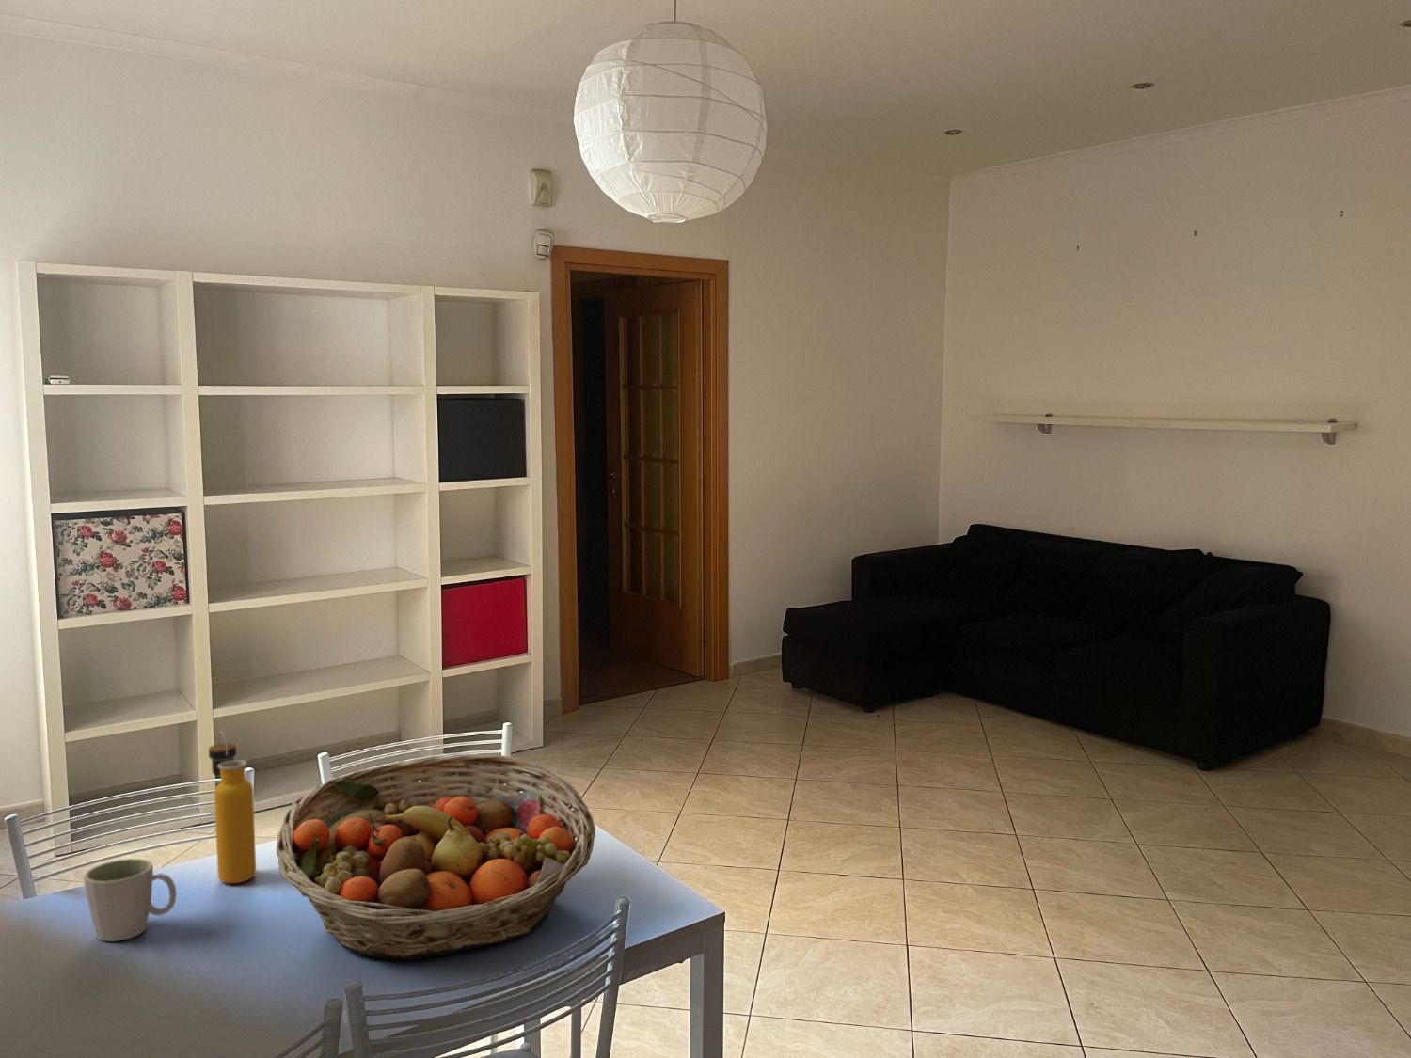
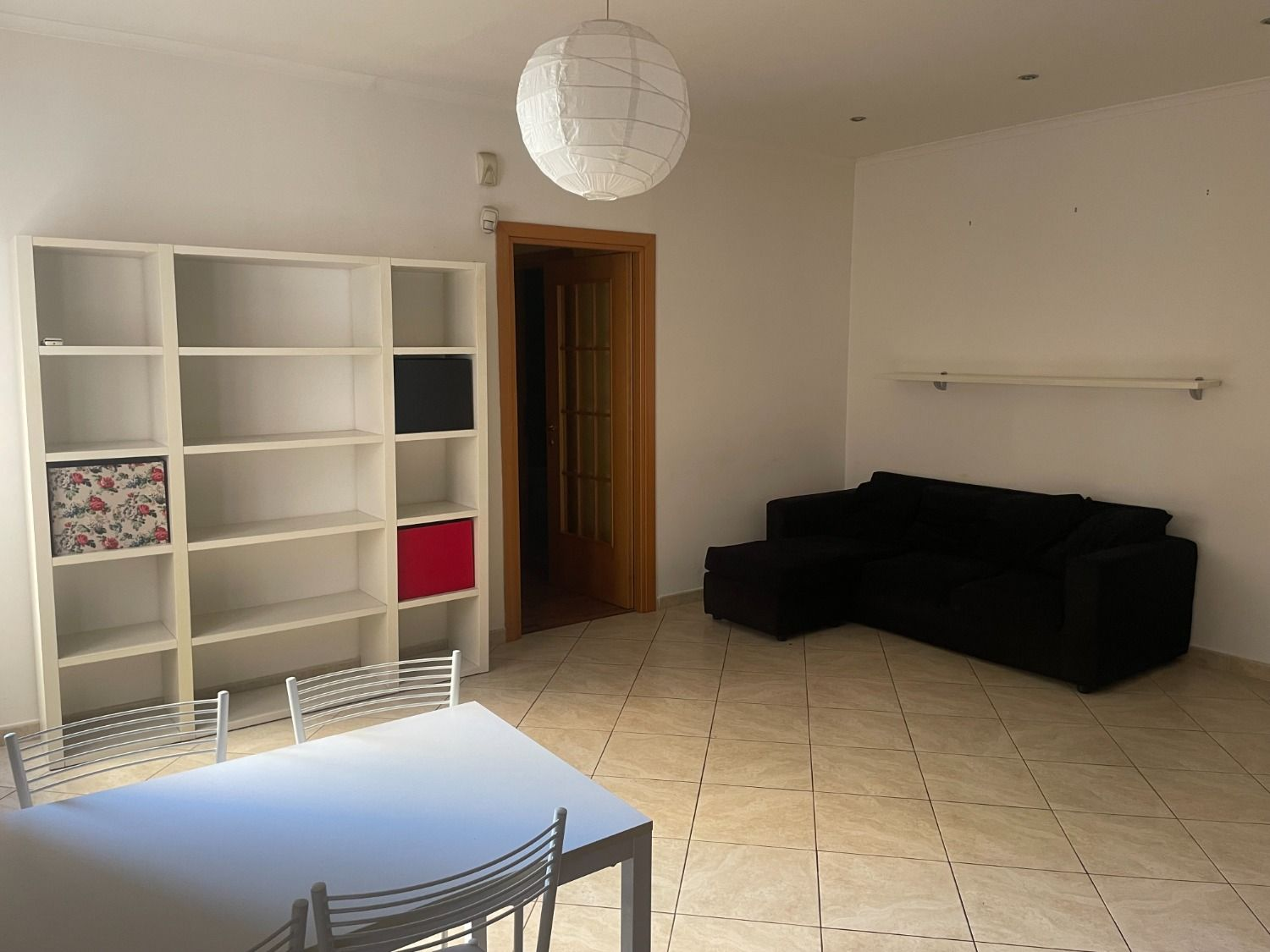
- mug (132, 900)
- water bottle (230, 805)
- fruit basket (440, 850)
